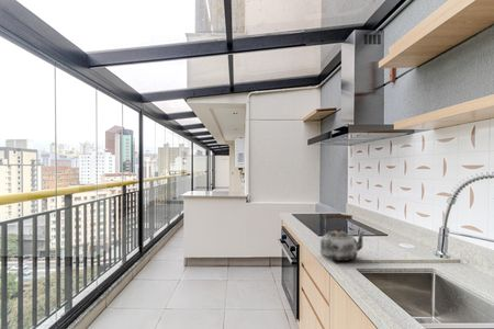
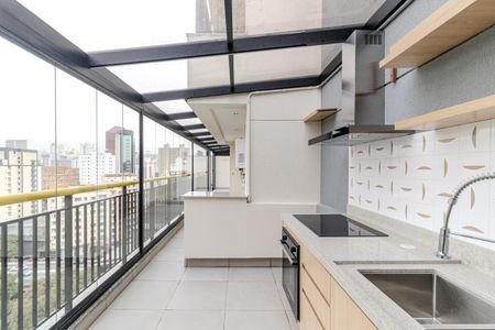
- kettle (343, 236)
